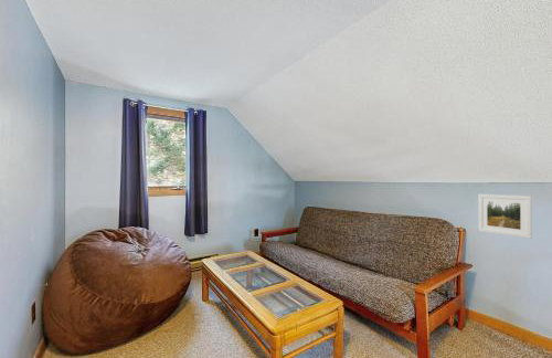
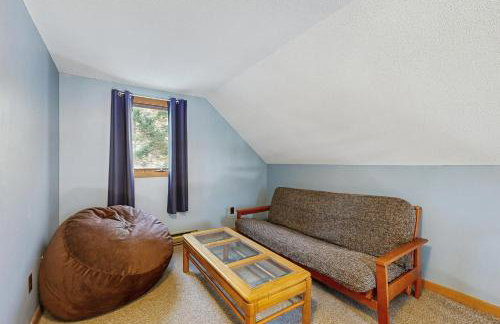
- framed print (502, 214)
